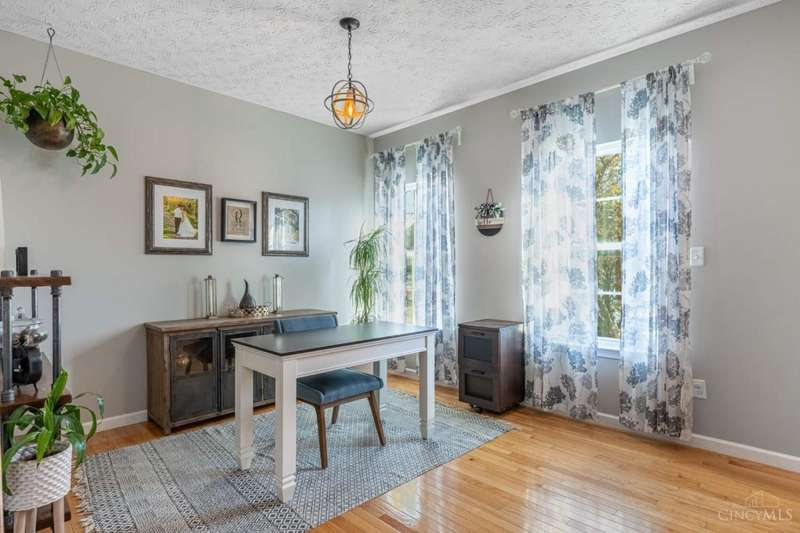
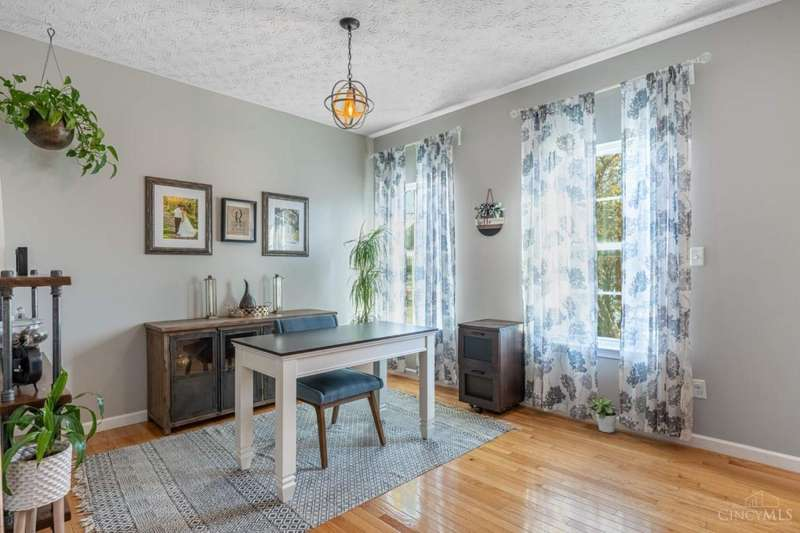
+ potted plant (601, 413)
